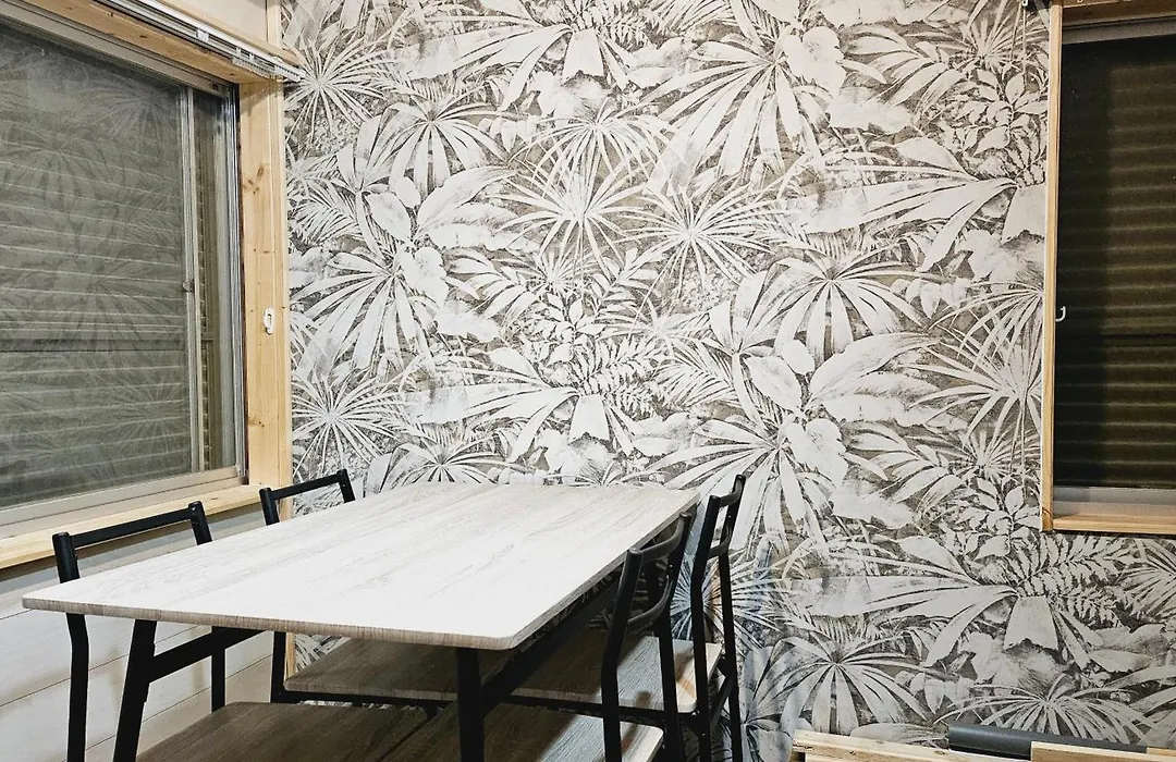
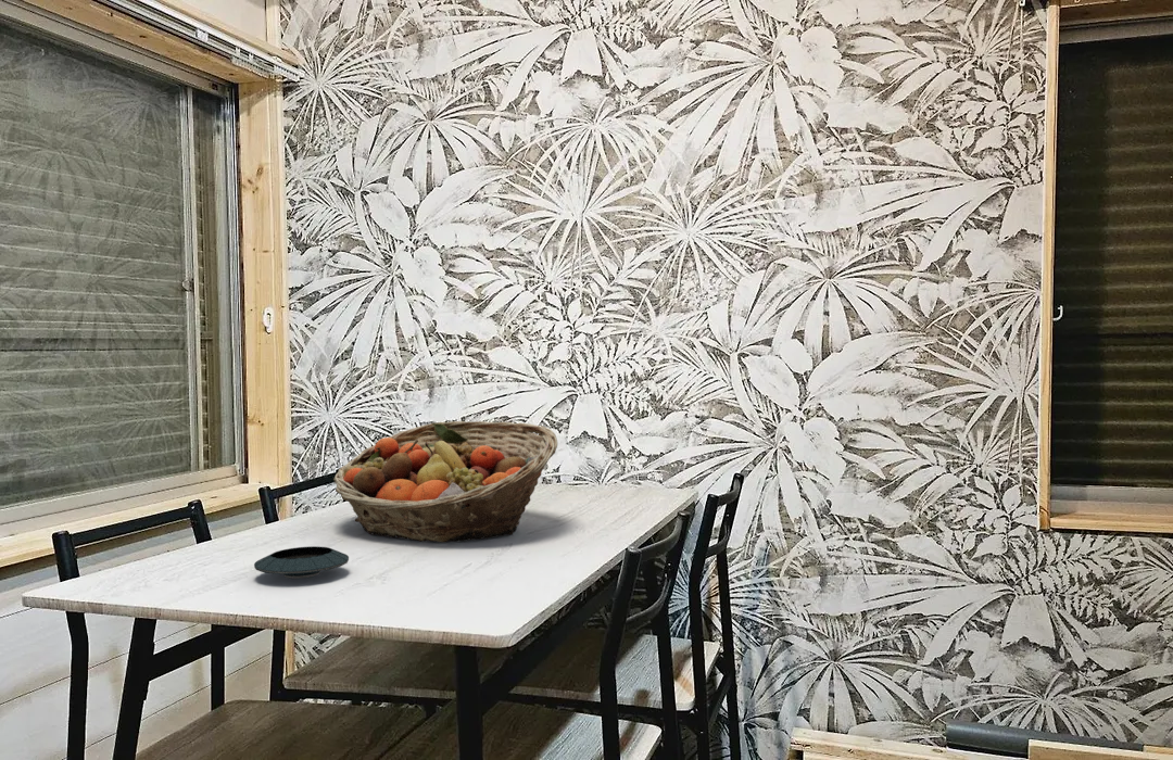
+ saucer (302, 558)
+ fruit basket (445, 477)
